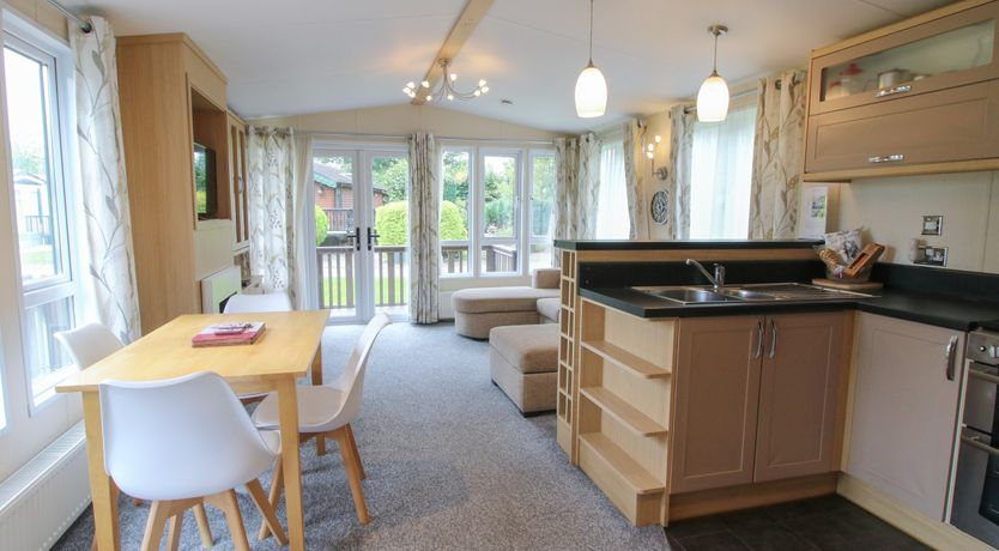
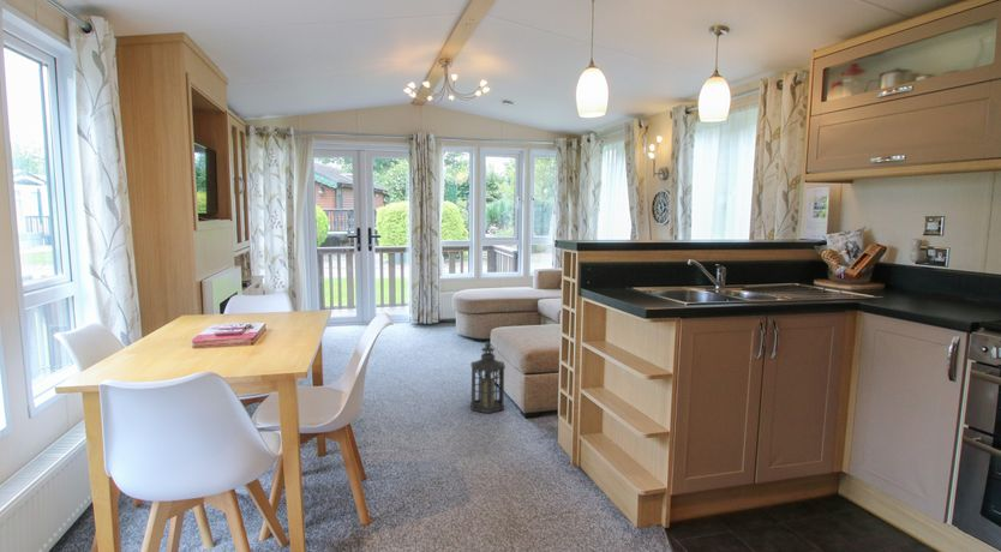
+ lantern (487, 374)
